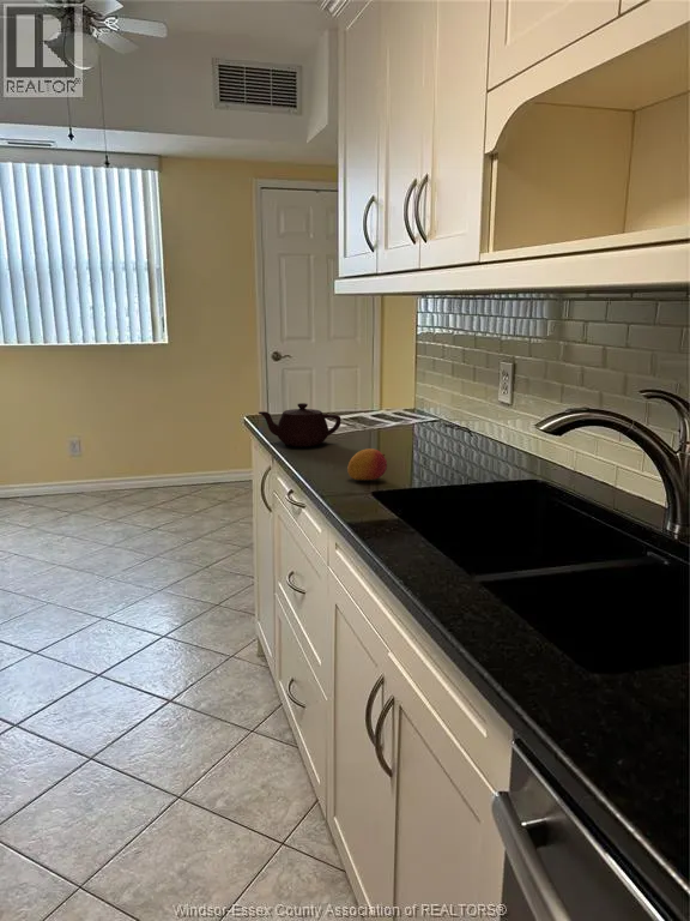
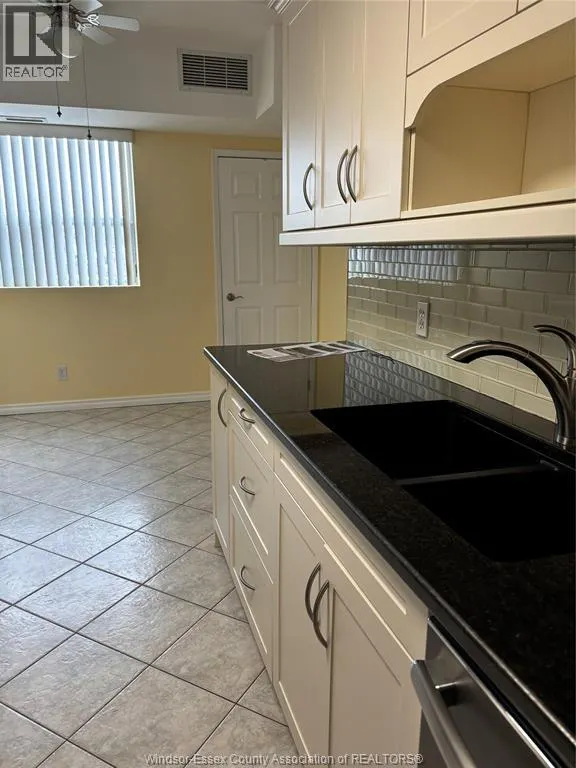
- fruit (367, 464)
- teapot (299, 423)
